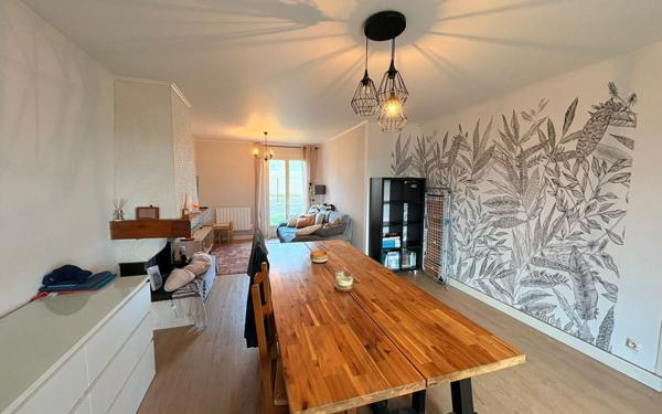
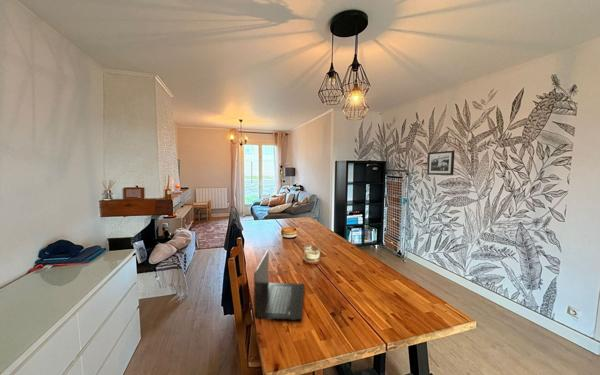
+ laptop (282, 283)
+ picture frame (440, 163)
